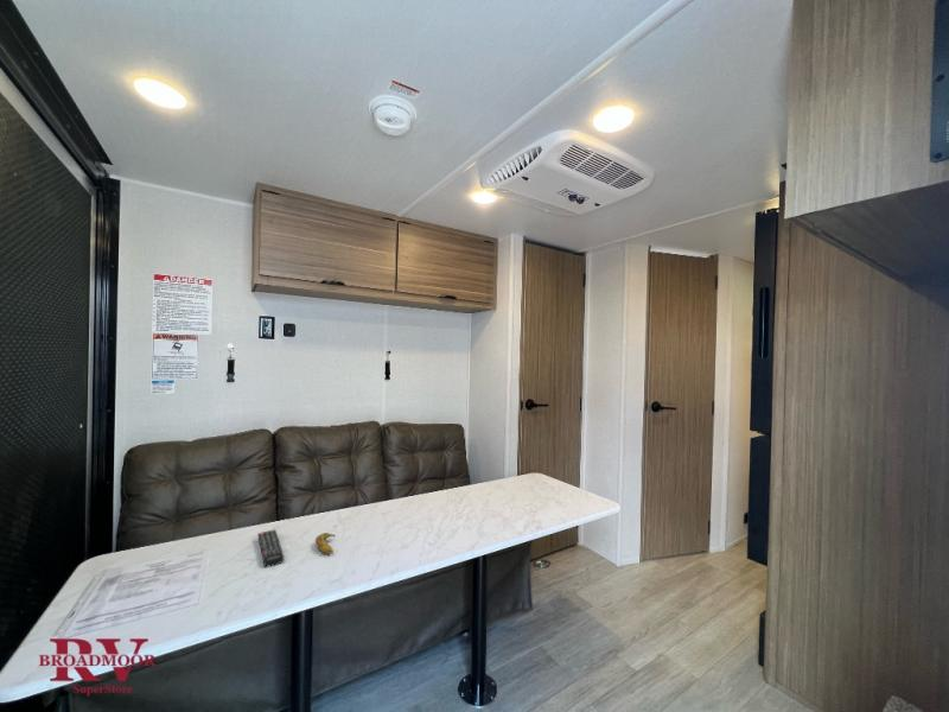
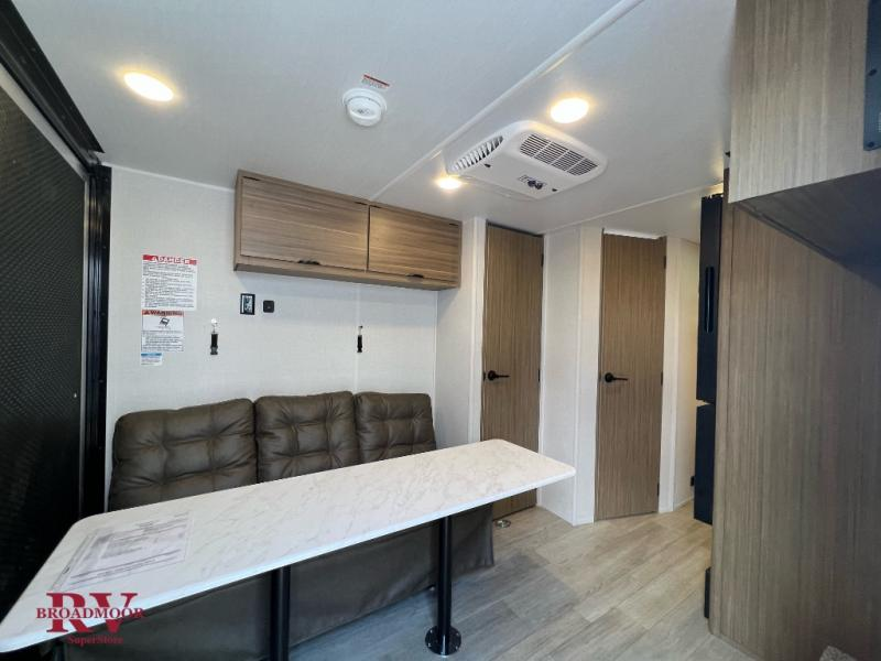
- remote control (269, 546)
- banana (326, 543)
